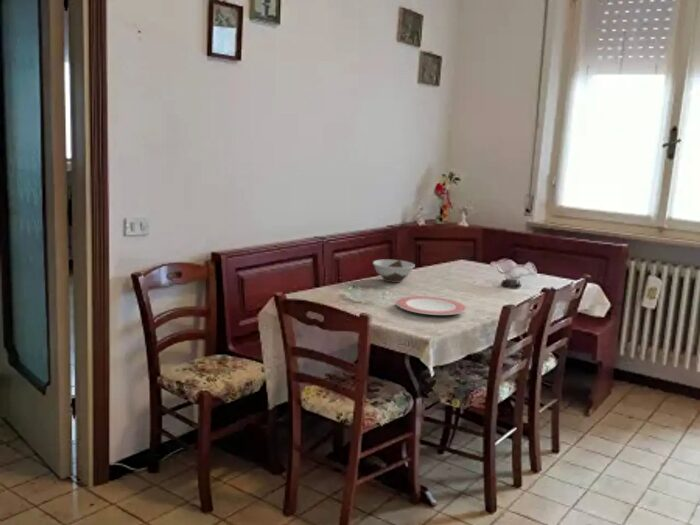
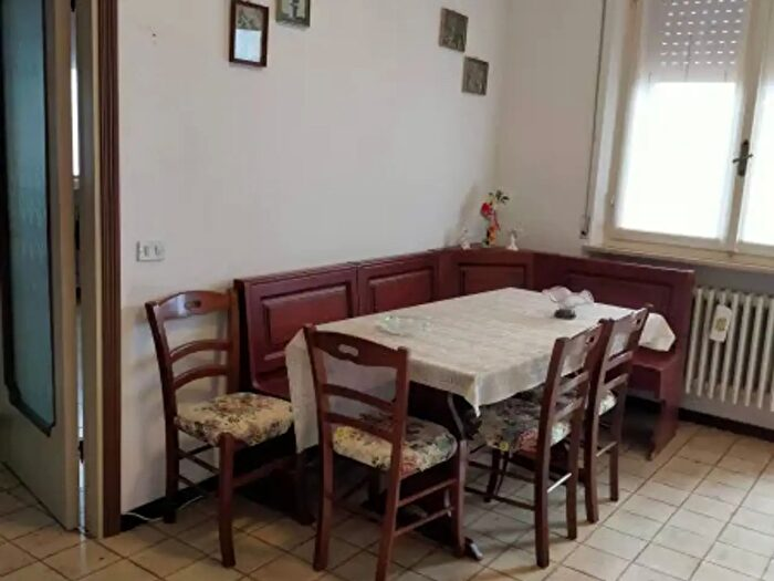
- bowl (393, 272)
- plate (430, 307)
